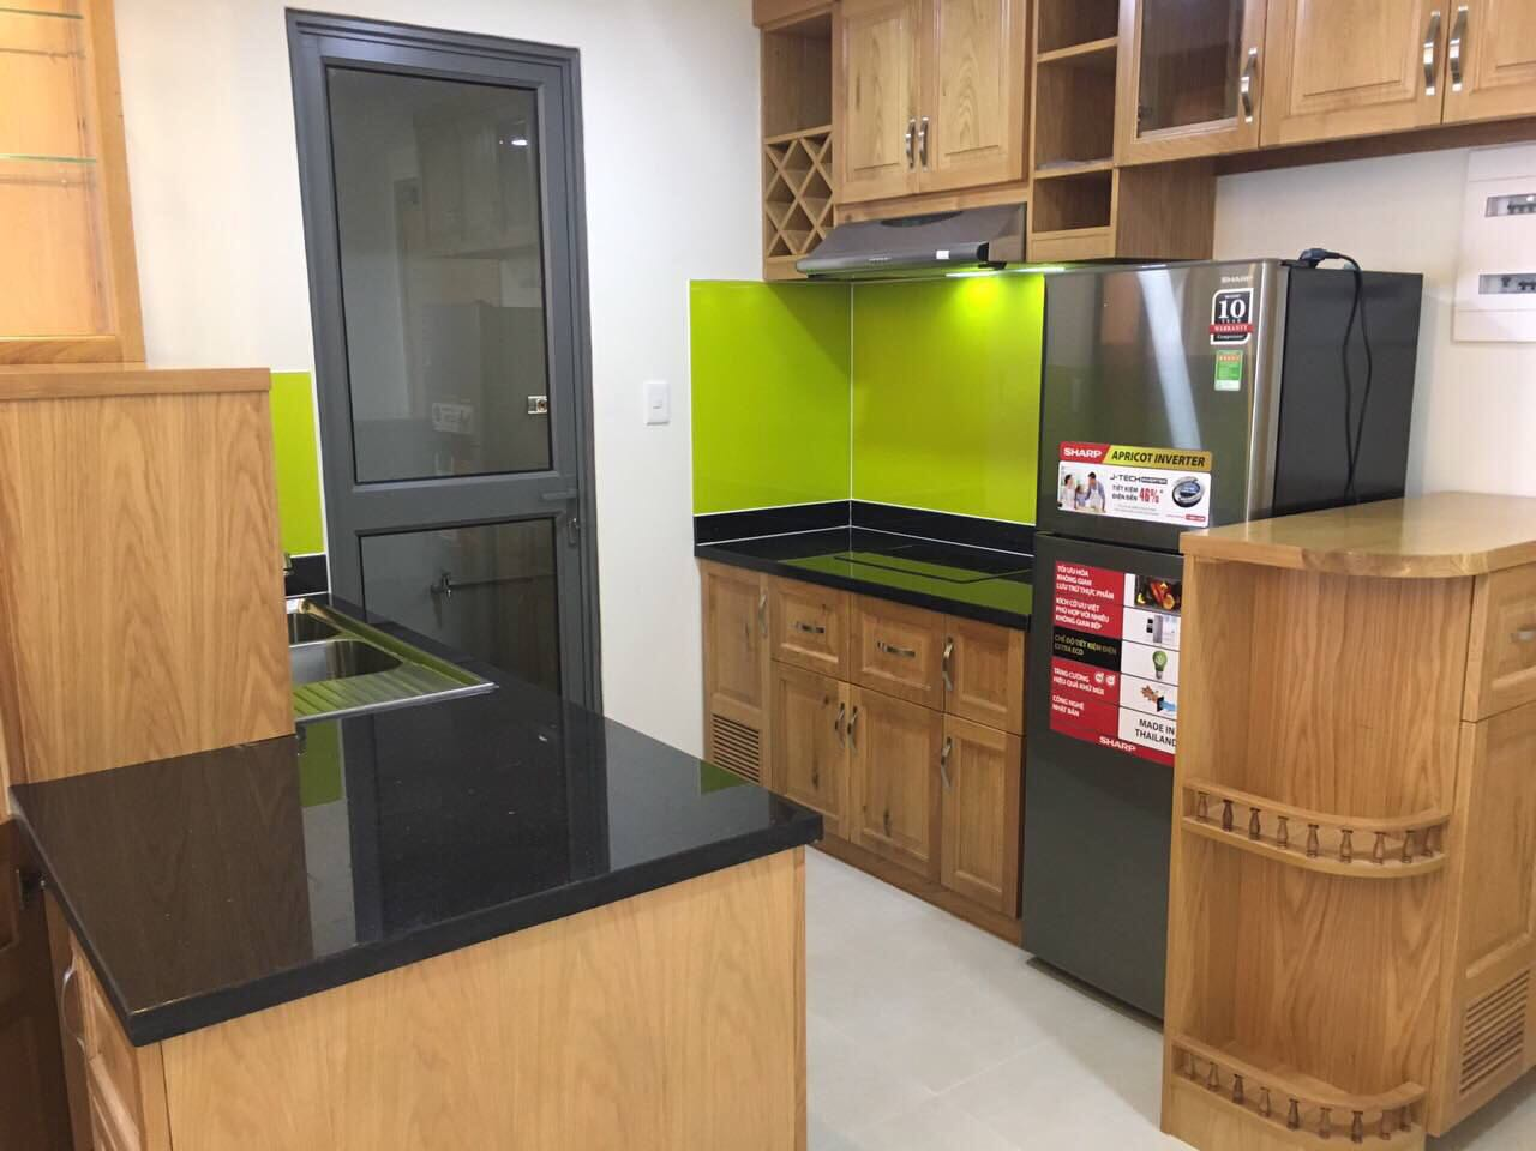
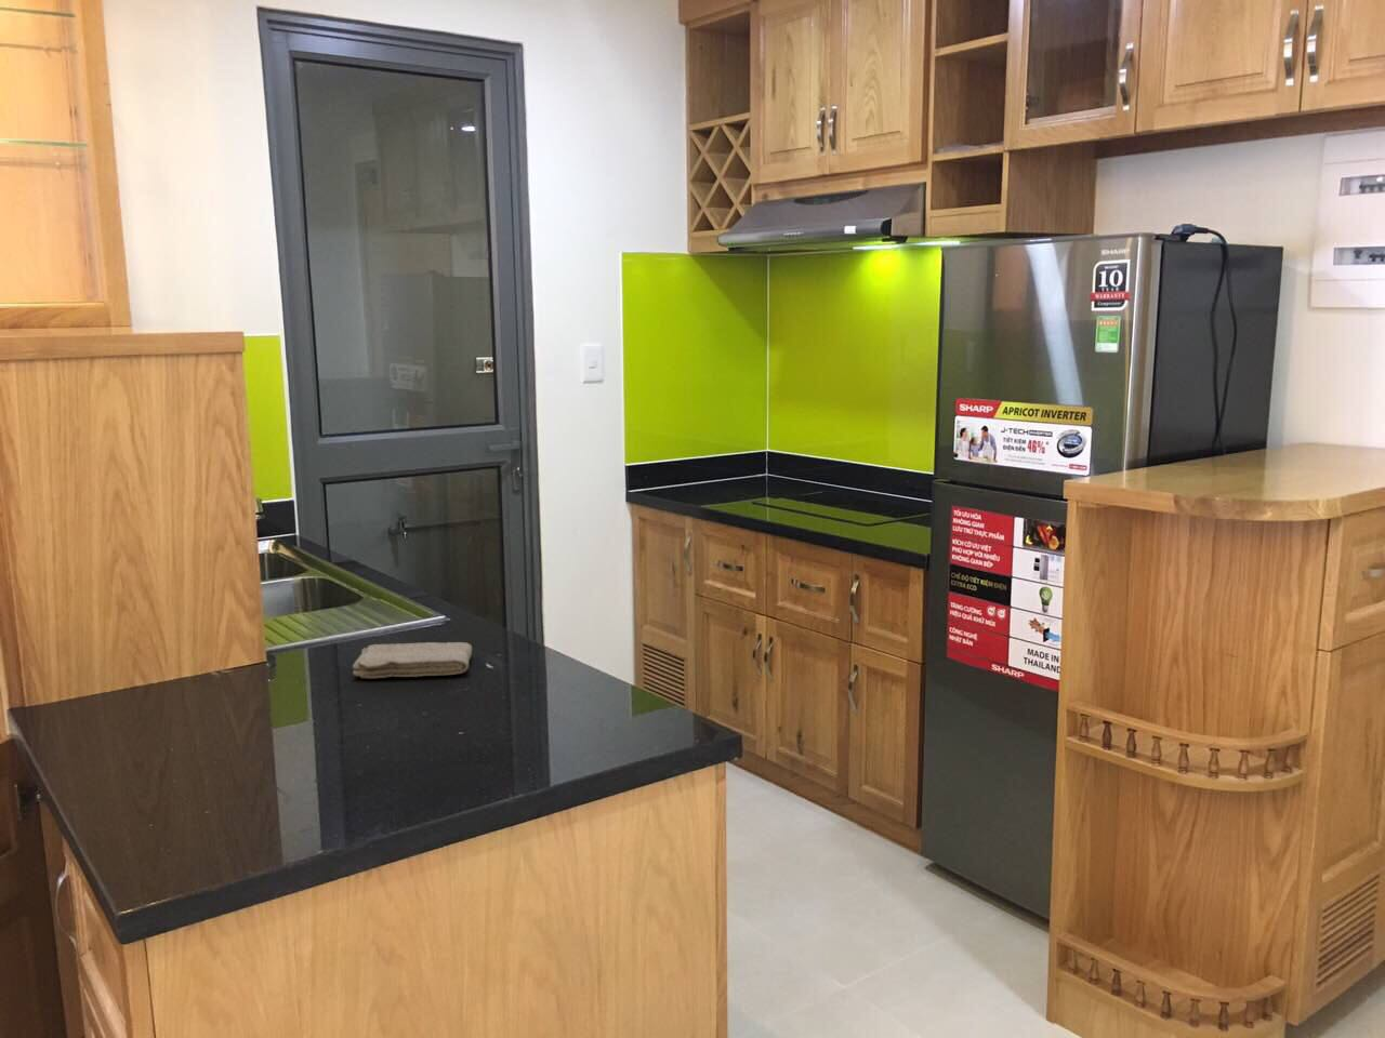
+ washcloth (413, 657)
